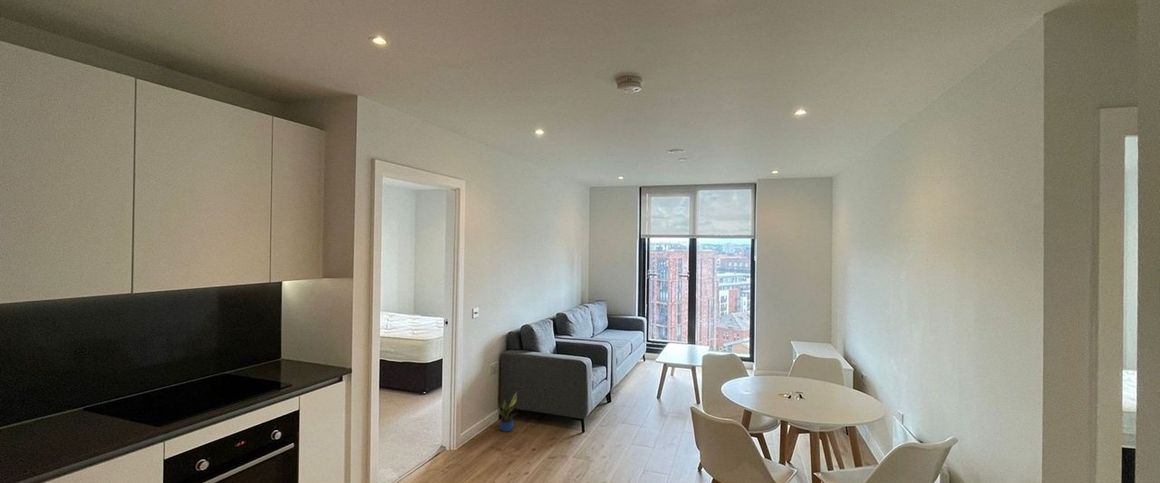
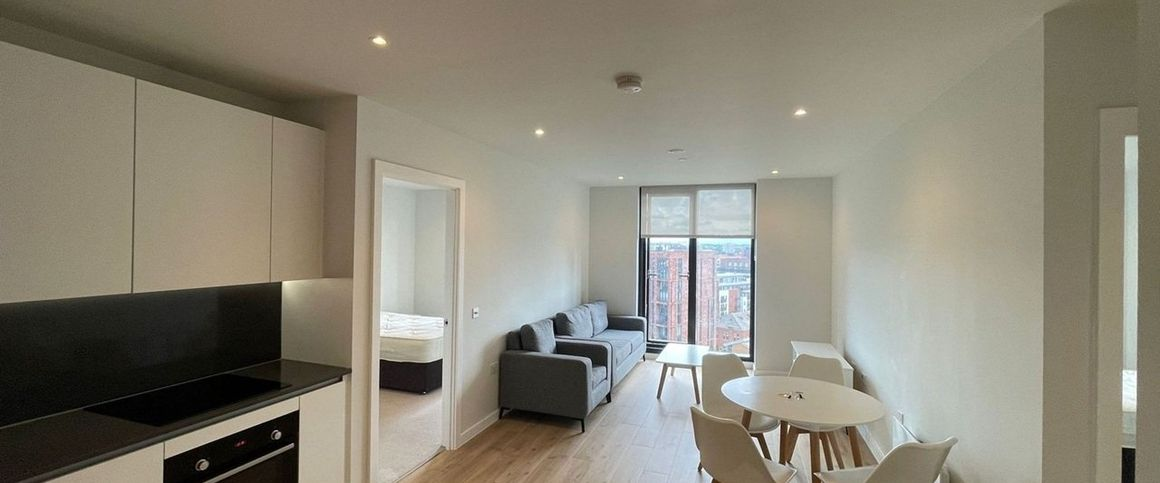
- potted plant (507, 410)
